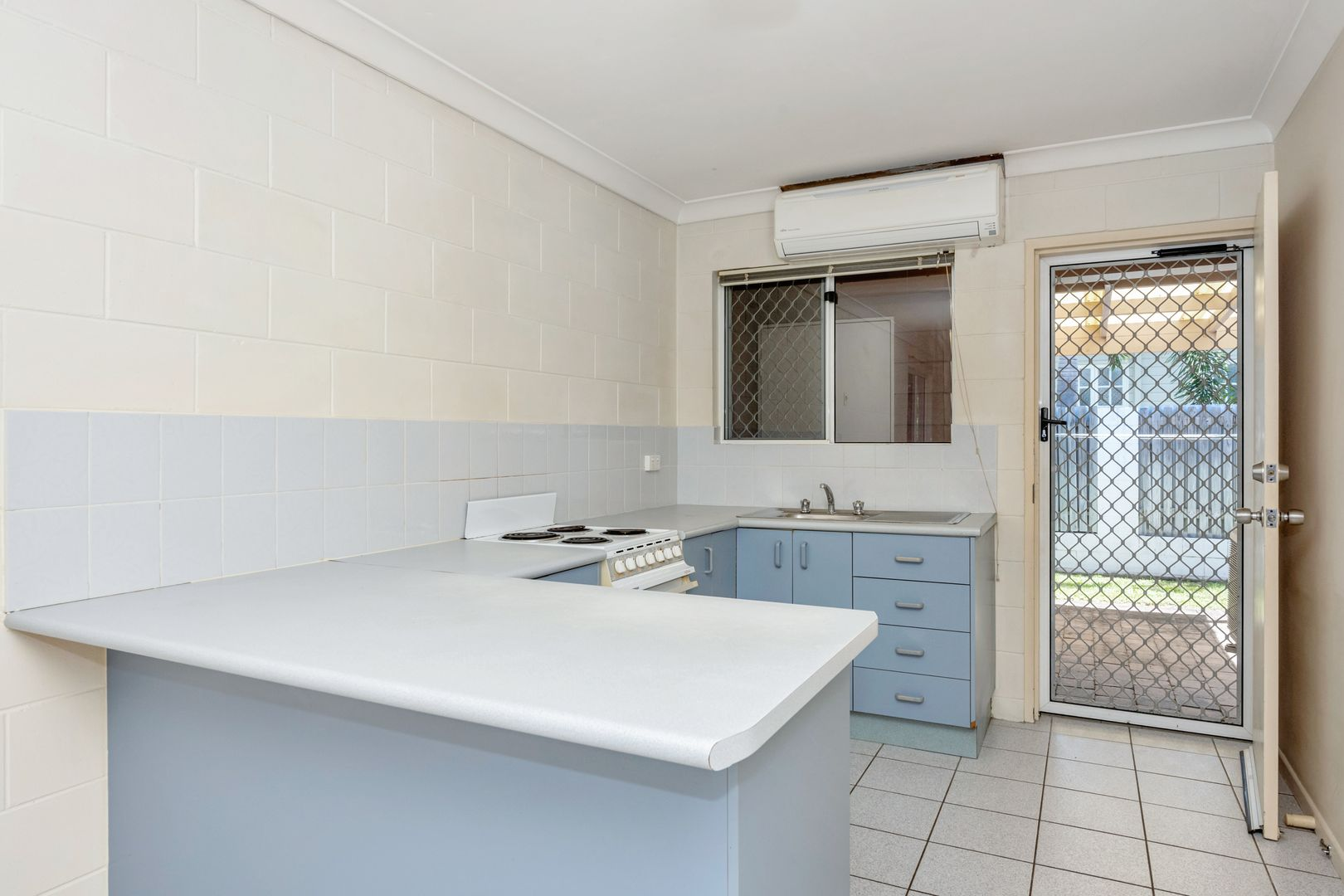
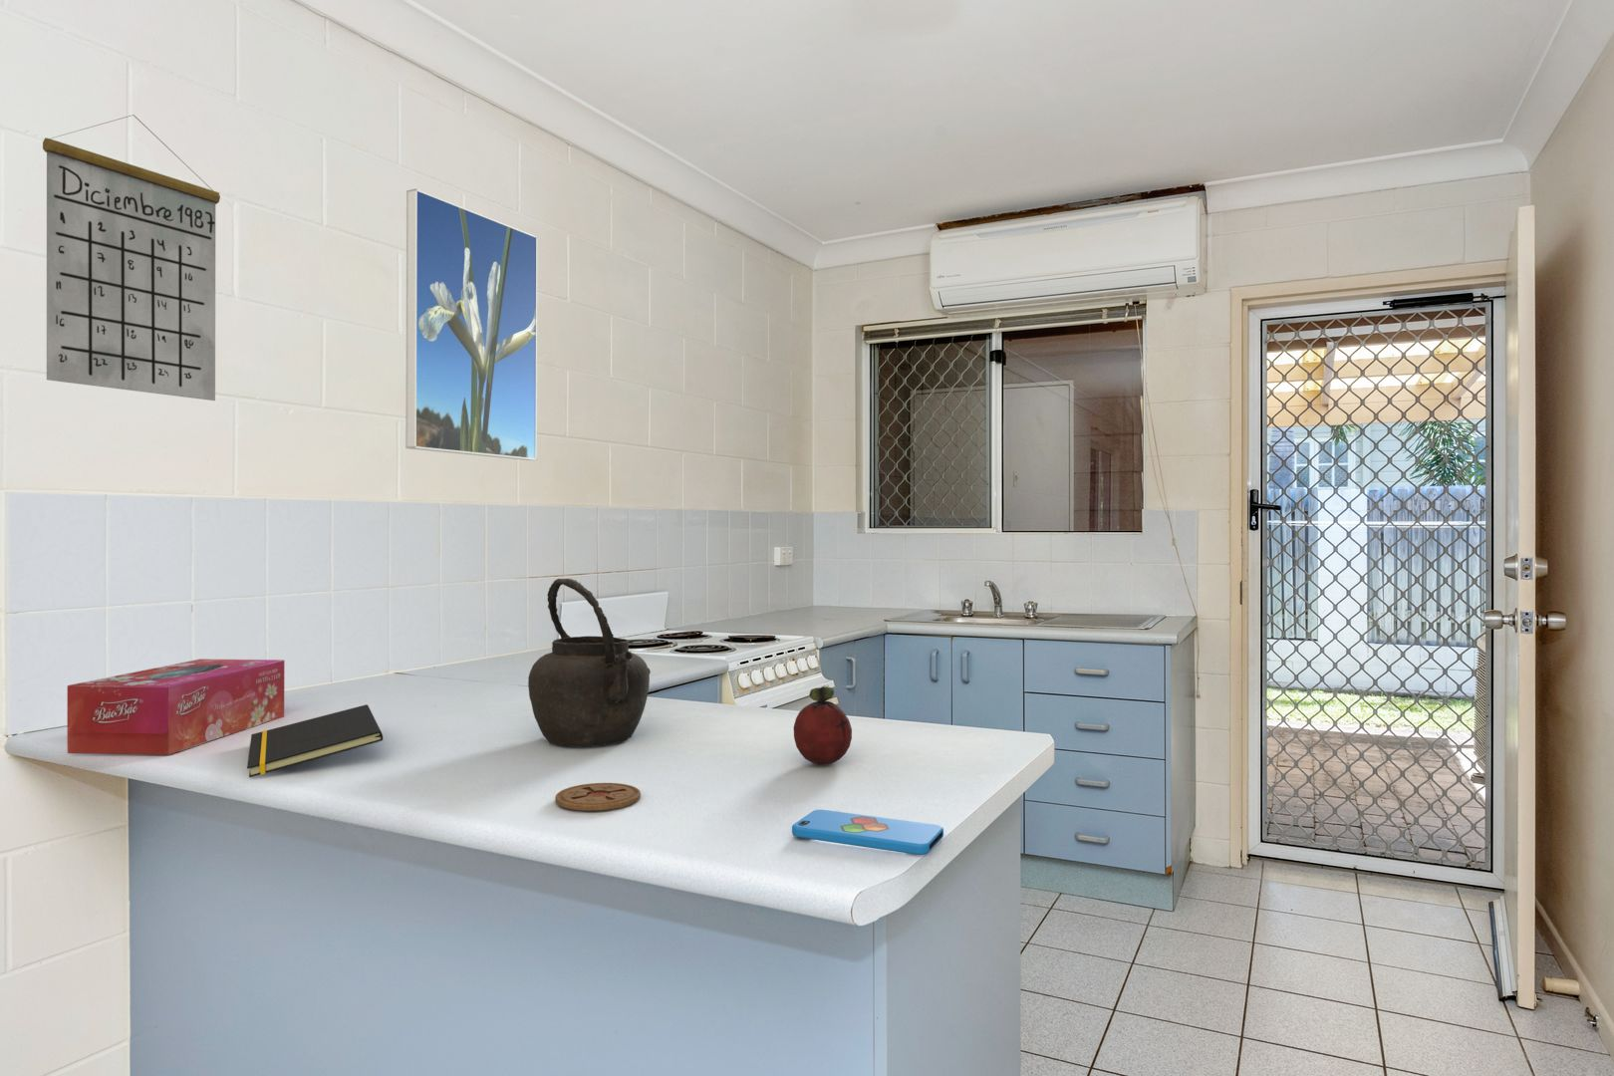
+ kettle (591, 659)
+ calendar (137, 252)
+ fruit (821, 725)
+ tissue box (185, 703)
+ smartphone (867, 830)
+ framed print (477, 335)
+ notepad (313, 737)
+ coaster (598, 796)
